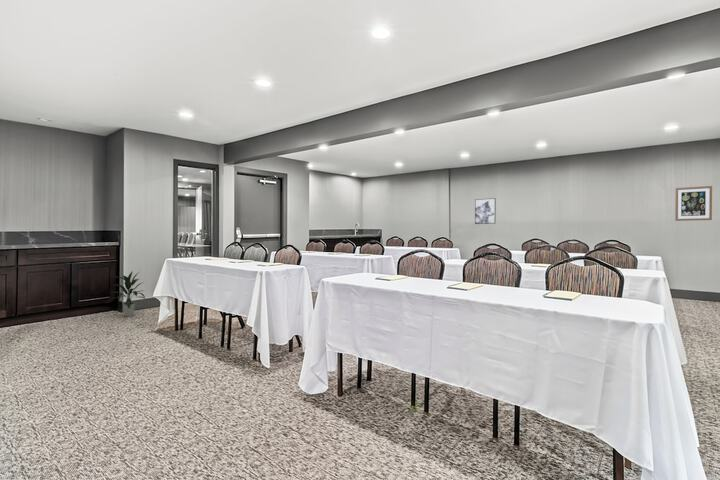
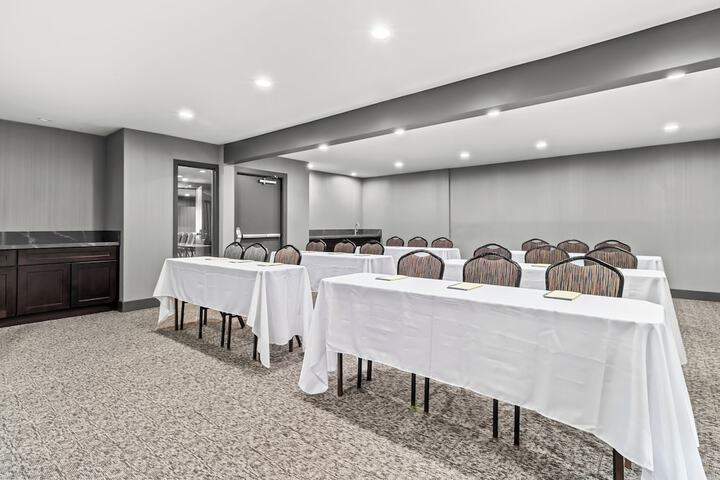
- wall art (485, 211)
- wall art (693, 203)
- indoor plant (128, 293)
